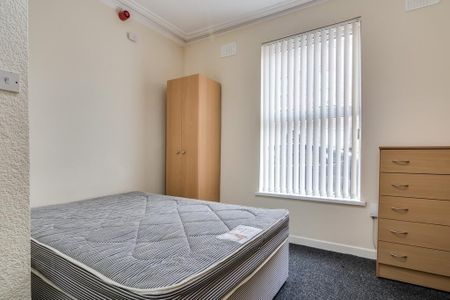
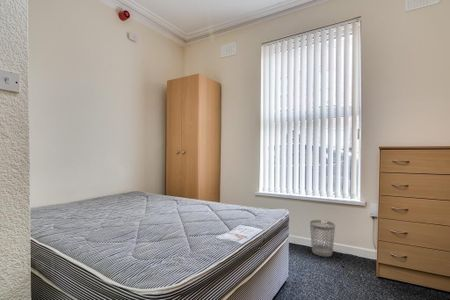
+ wastebasket (322, 238)
